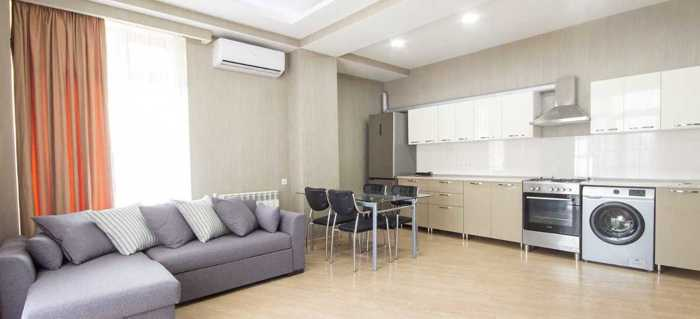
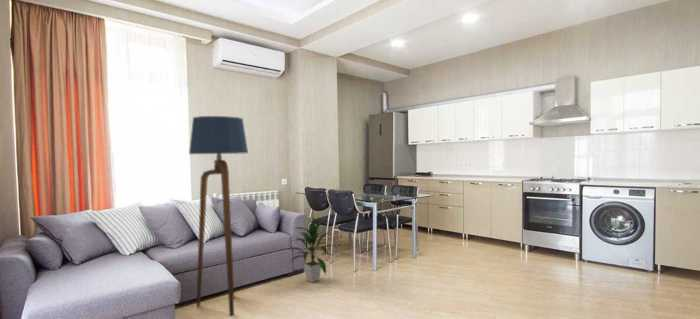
+ indoor plant (312, 249)
+ floor lamp (223, 213)
